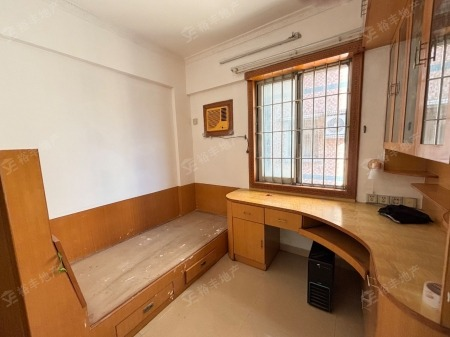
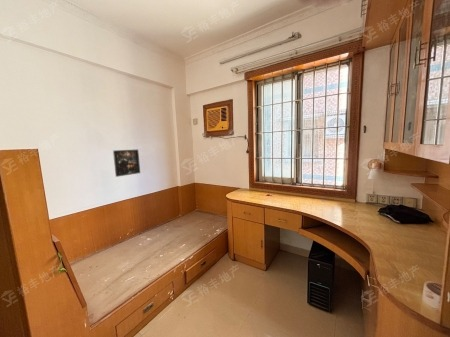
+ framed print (127, 162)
